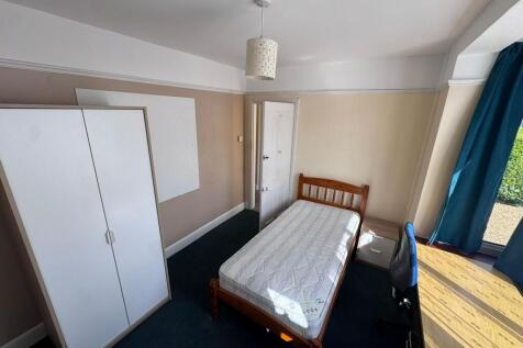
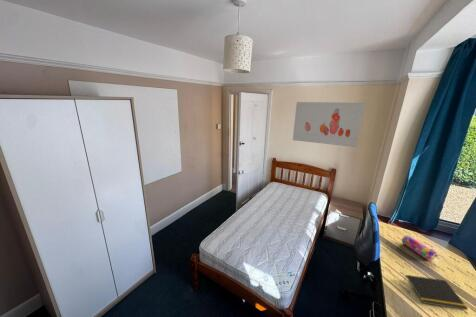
+ notepad (434, 291)
+ wall art (325, 123)
+ pencil case (418, 247)
